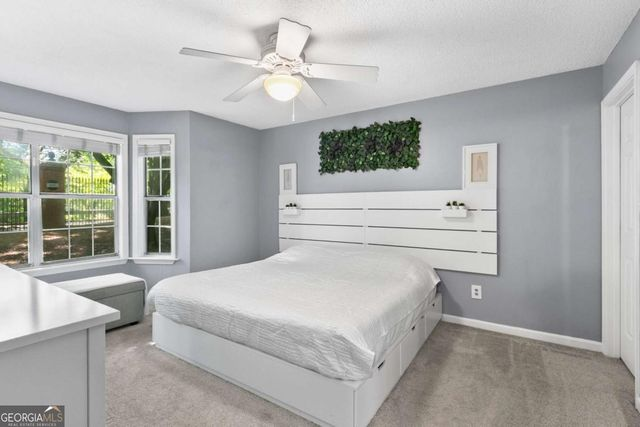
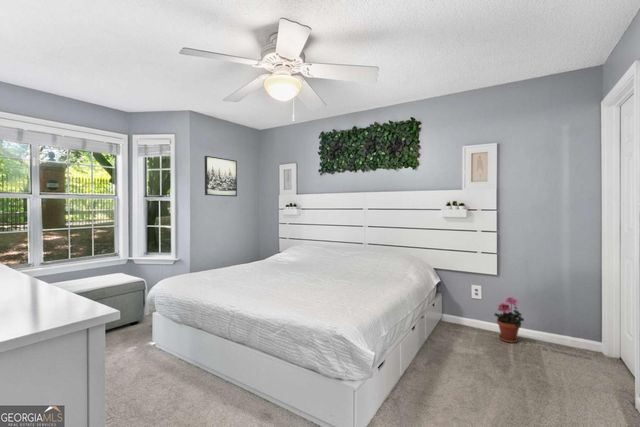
+ wall art (221, 177)
+ potted plant (508, 318)
